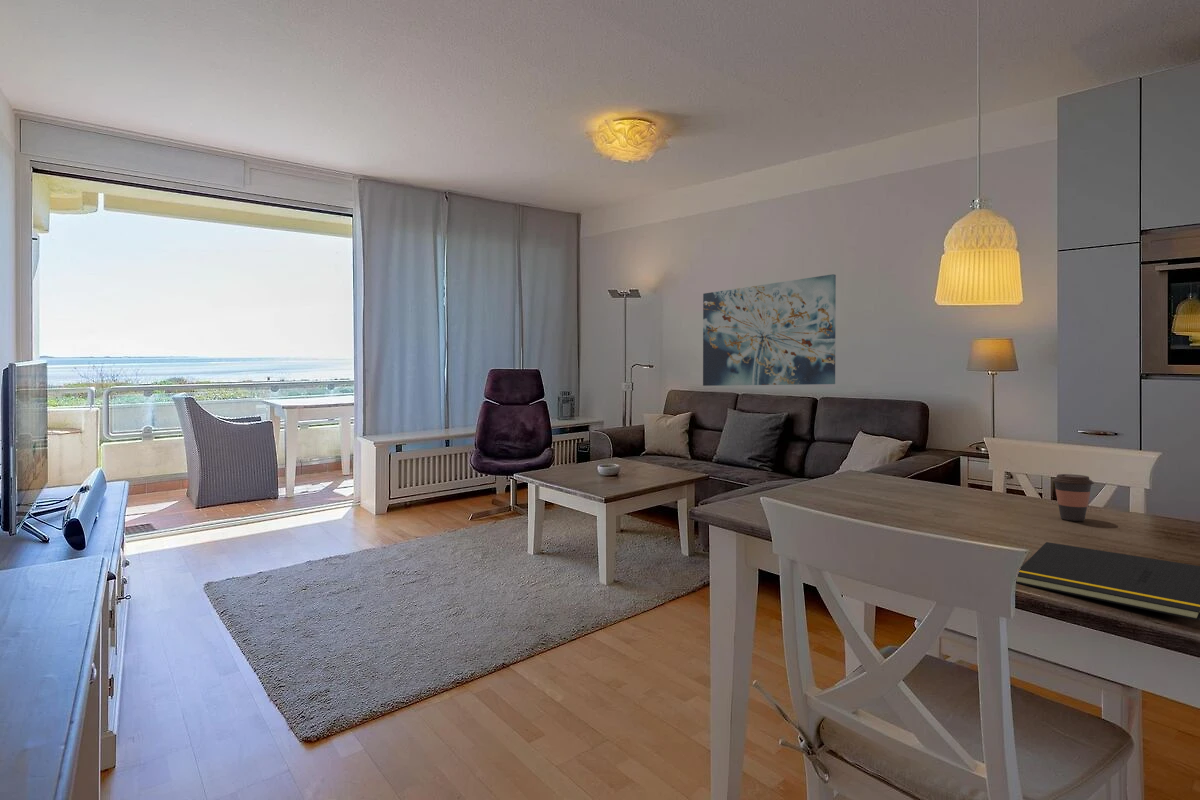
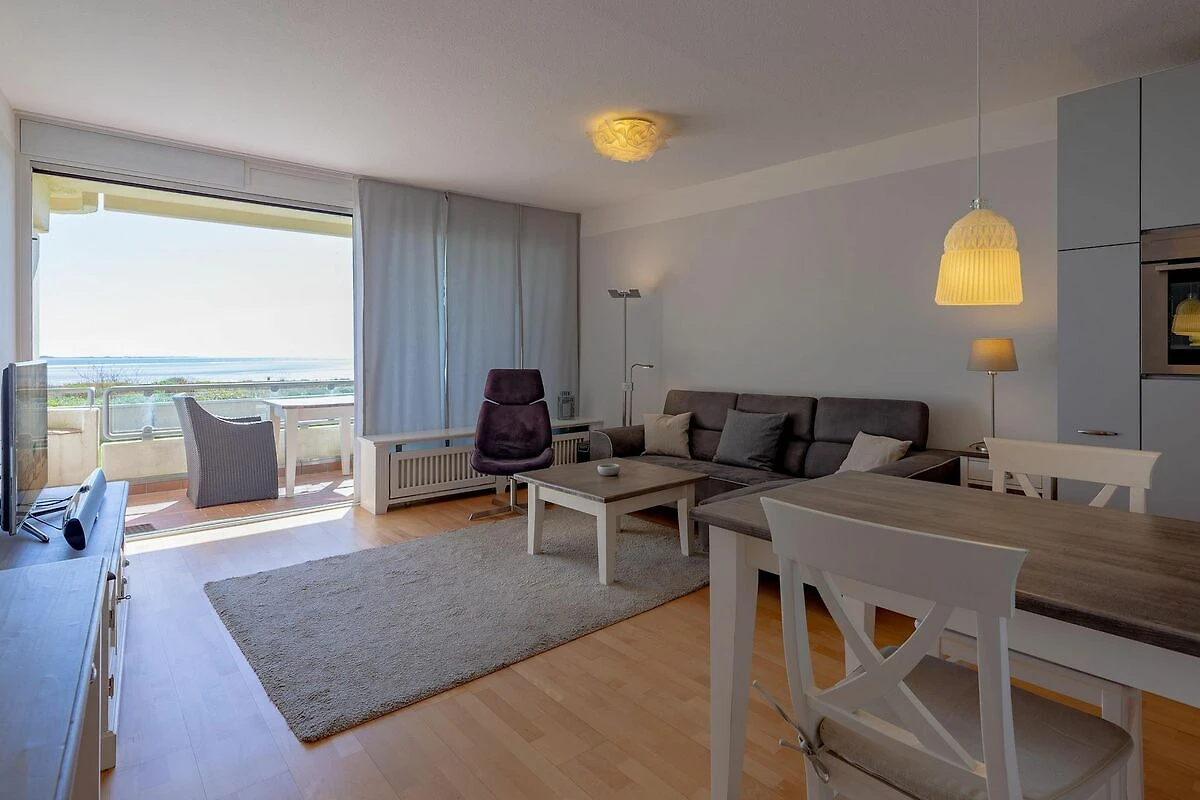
- wall art (763, 335)
- coffee cup (1072, 497)
- notepad (1112, 575)
